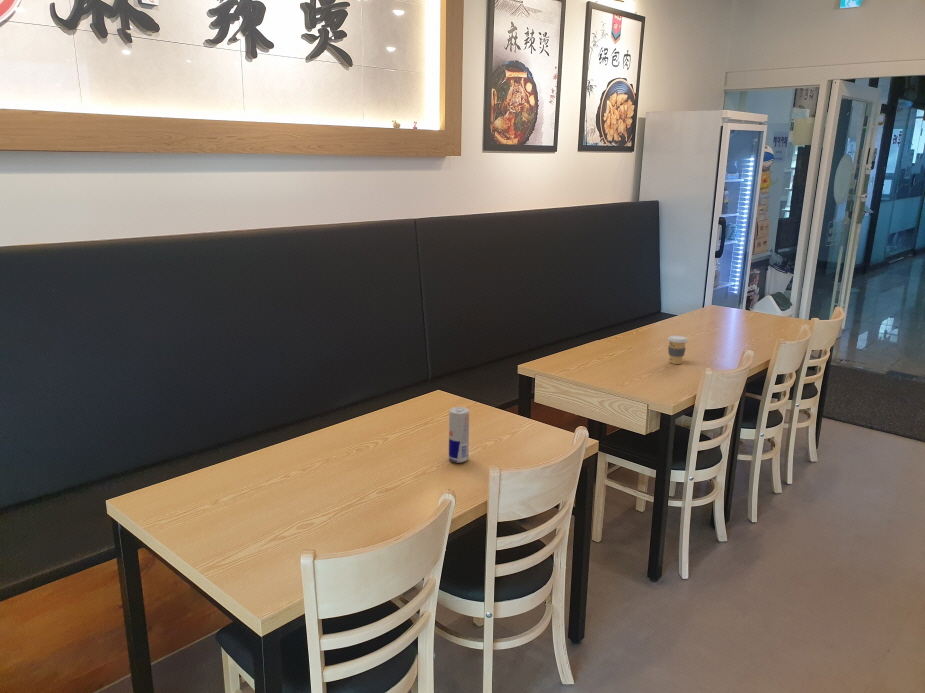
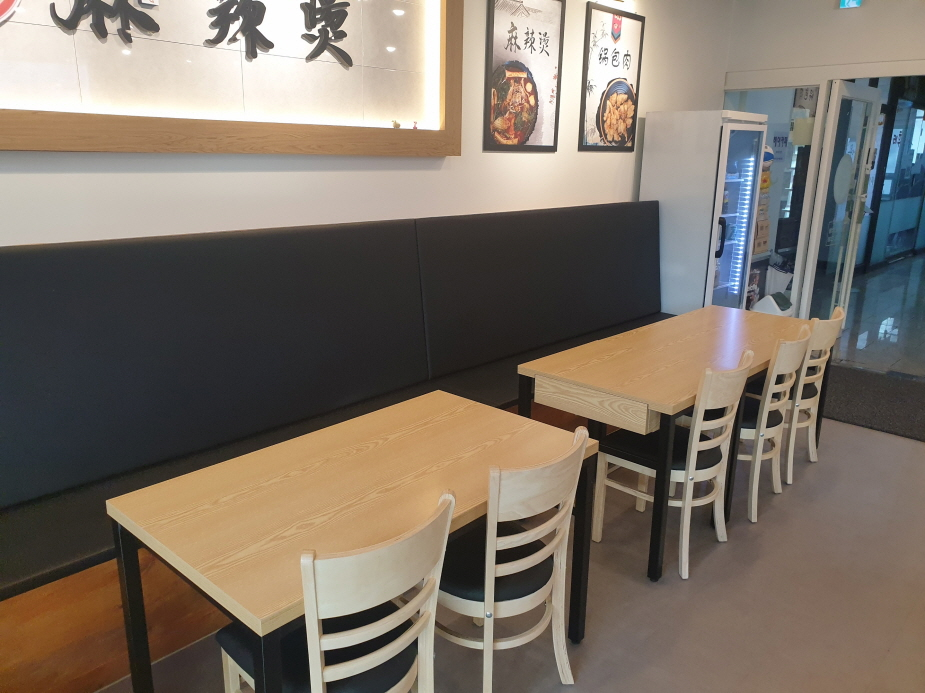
- beverage can (458, 434)
- coffee cup (676, 350)
